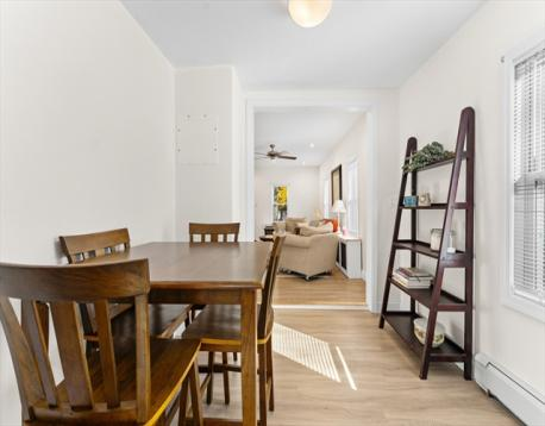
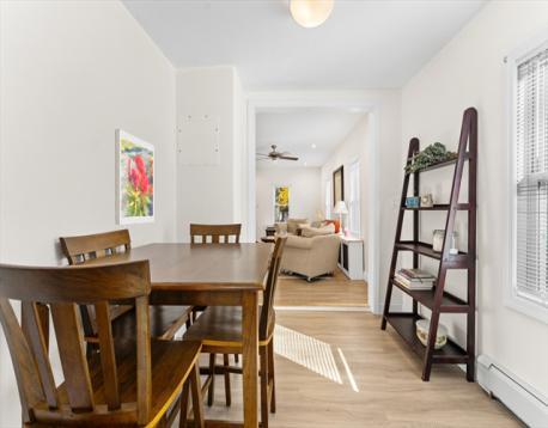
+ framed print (136, 181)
